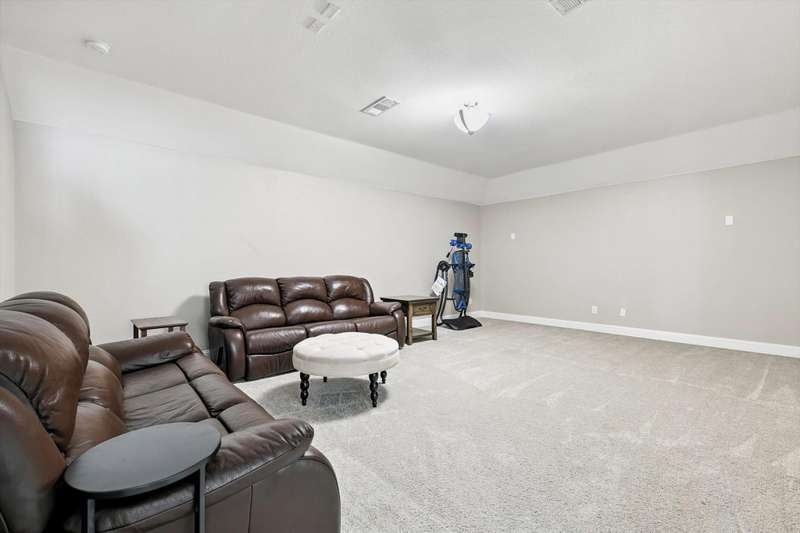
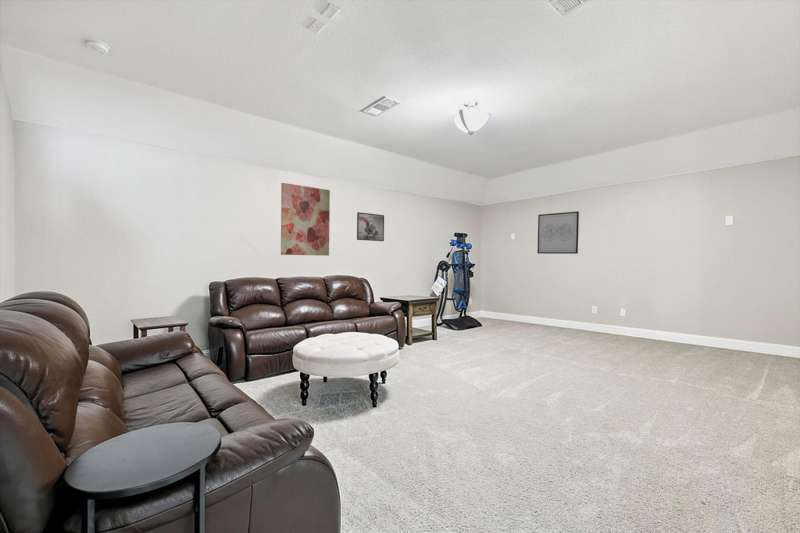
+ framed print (370, 227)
+ wall art (306, 221)
+ wall art (557, 233)
